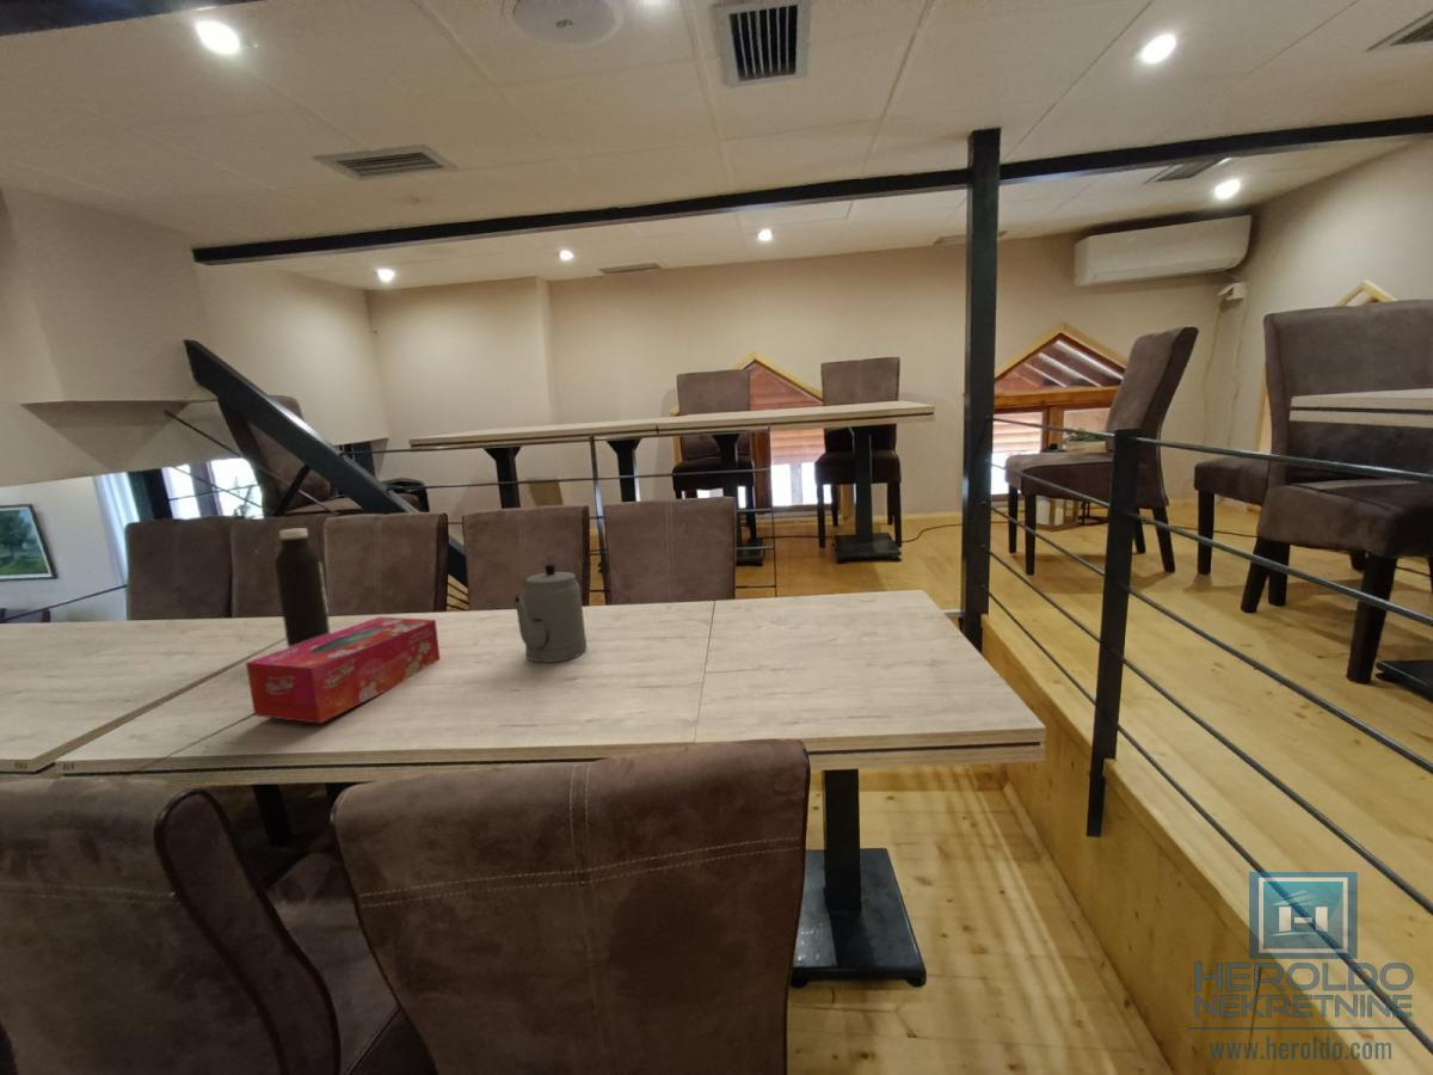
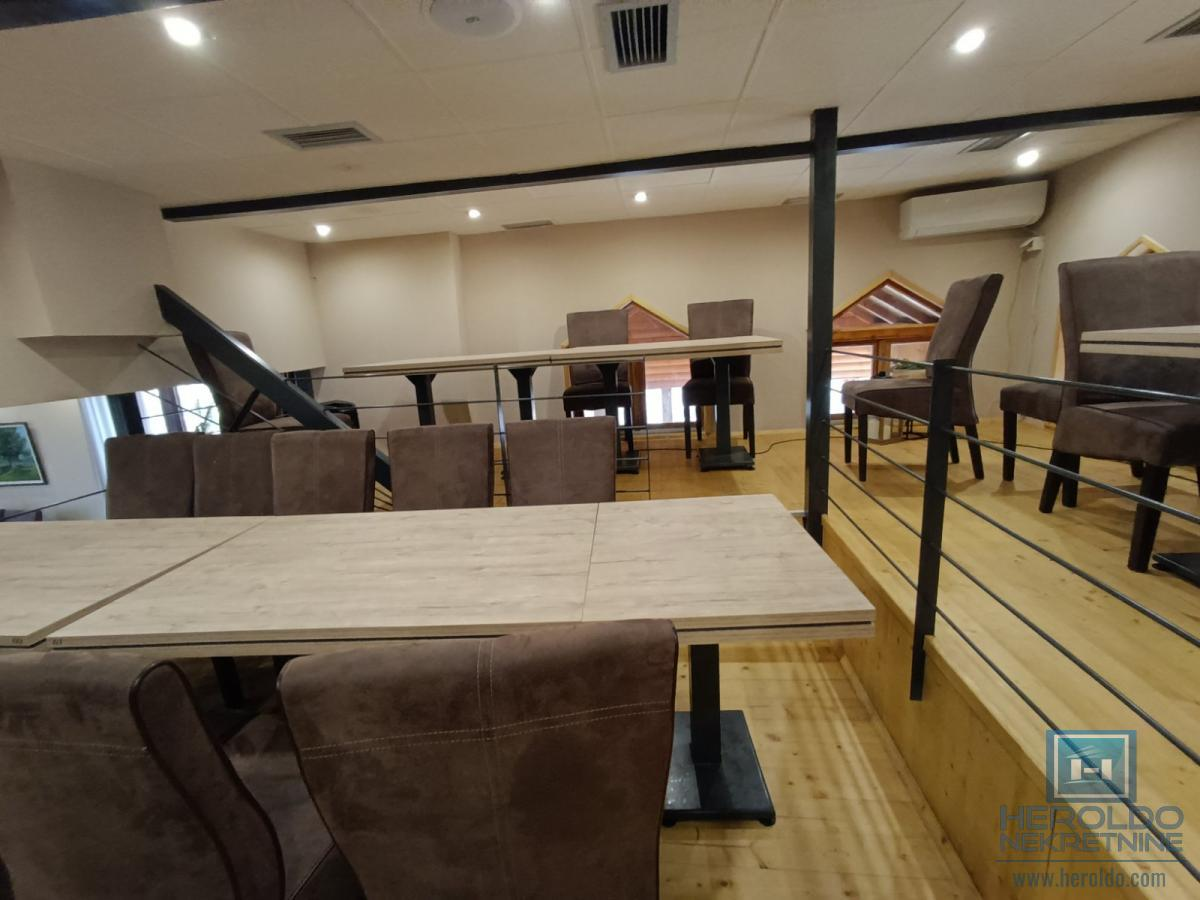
- teapot (551, 609)
- tissue box (352, 663)
- water bottle (302, 589)
